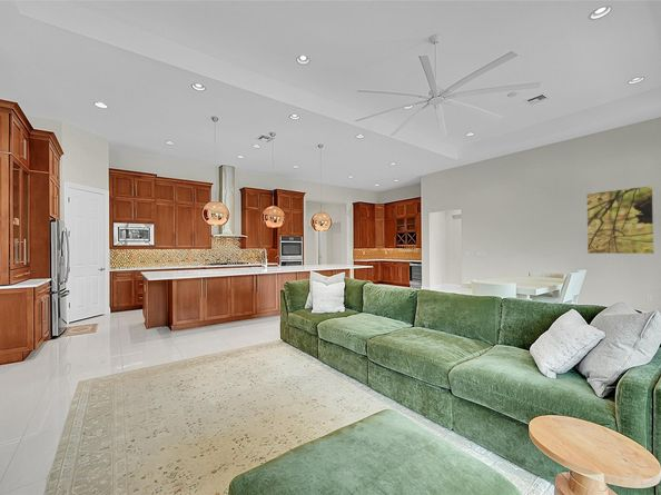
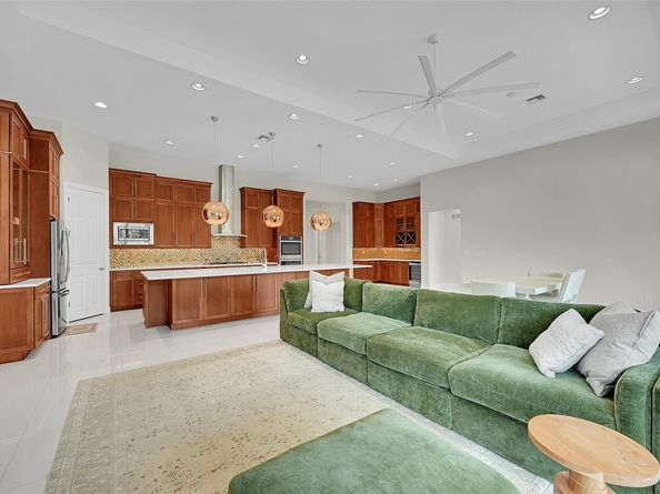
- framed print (618, 221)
